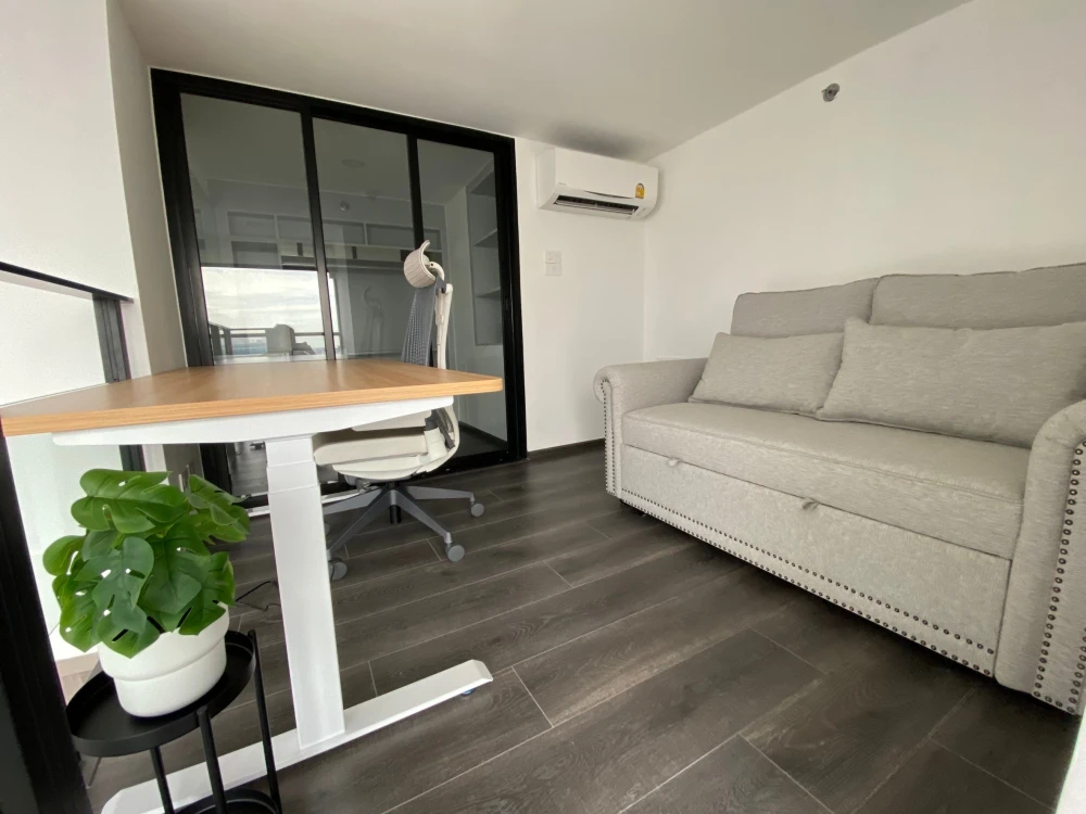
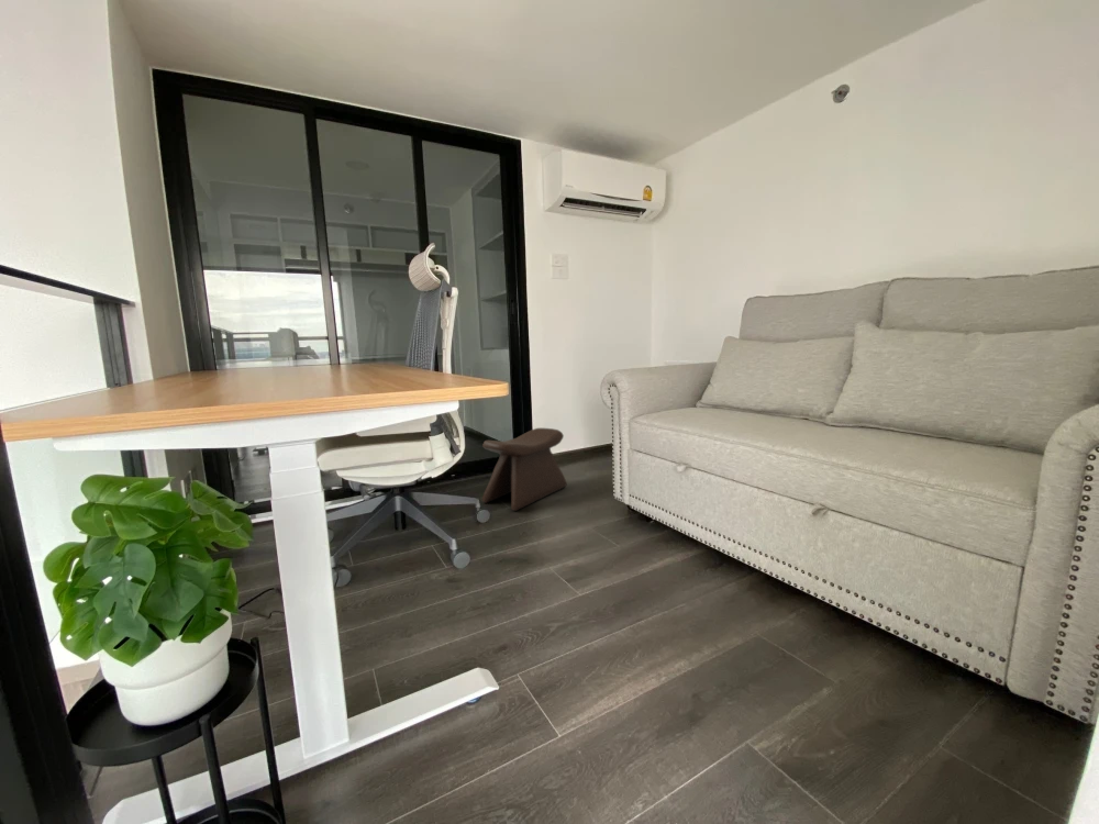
+ stool (525, 465)
